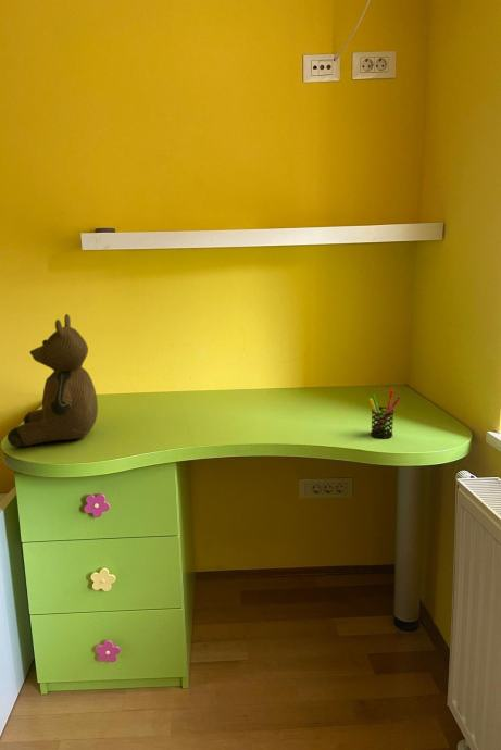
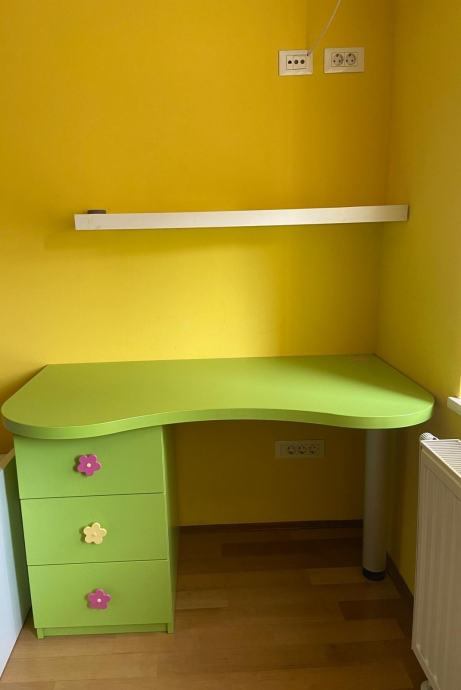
- pen holder (381, 412)
- teddy bear (50, 378)
